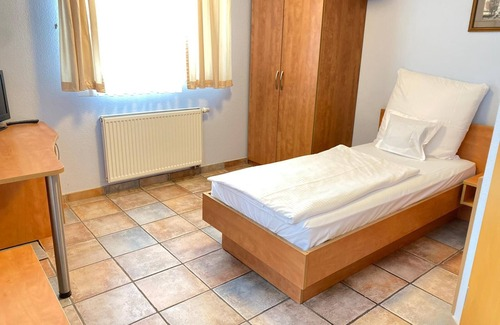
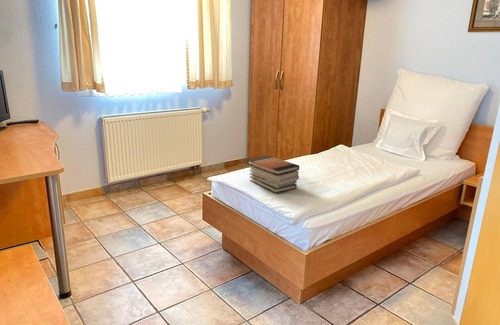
+ book stack (272, 173)
